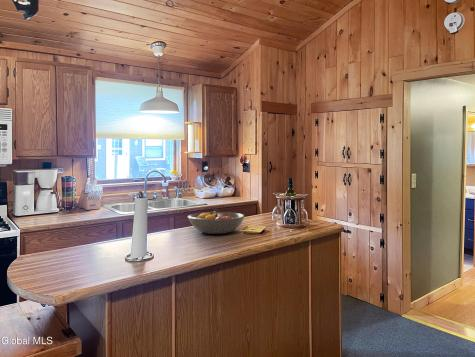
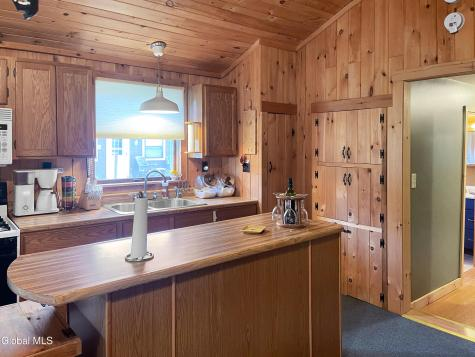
- fruit bowl (216, 221)
